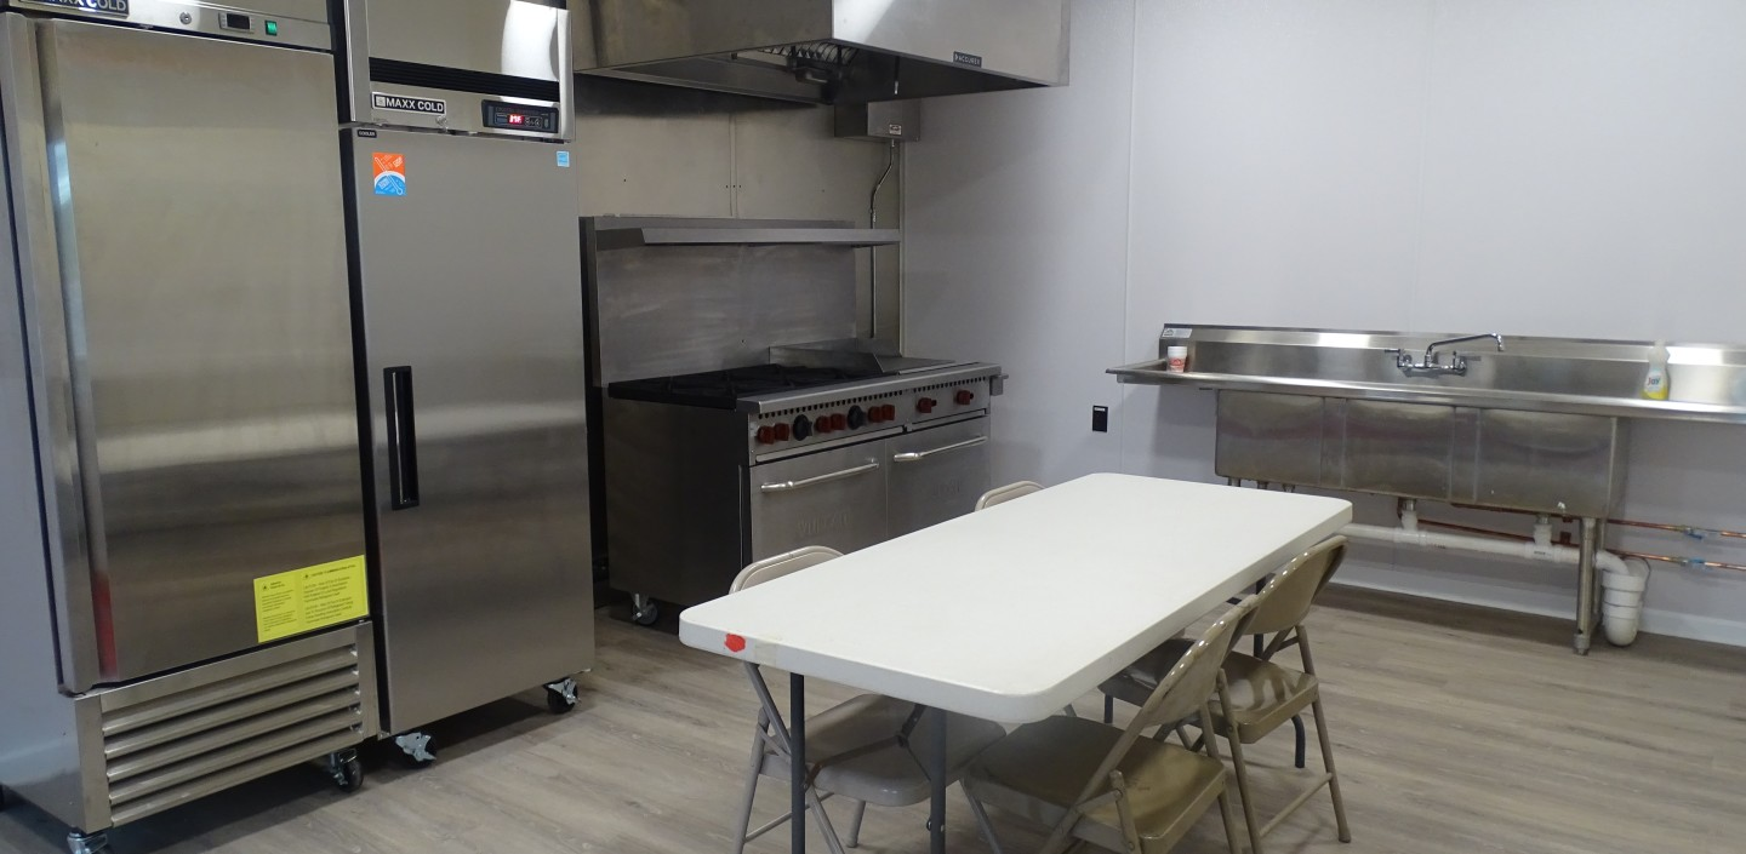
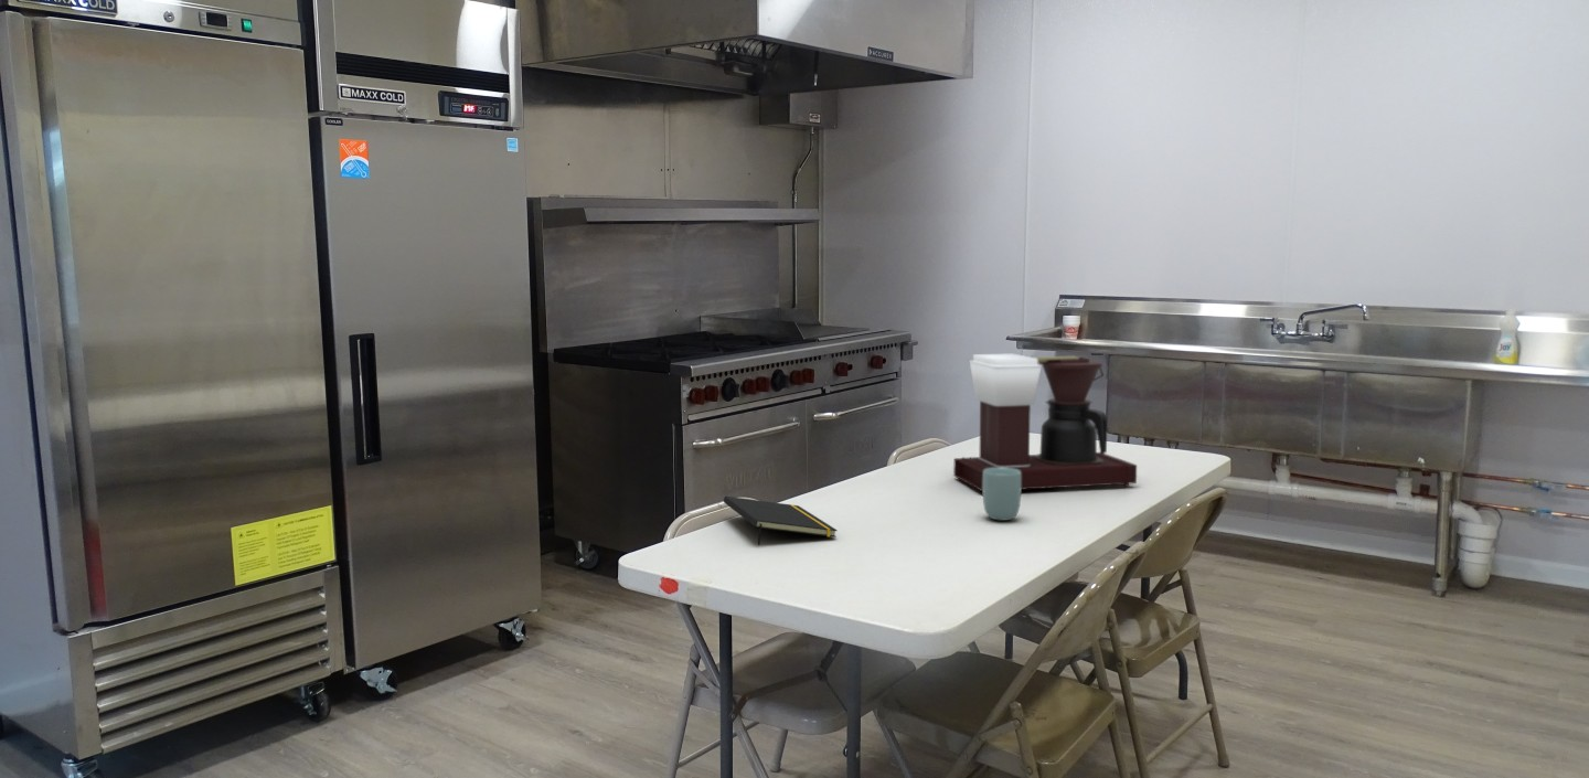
+ coffee maker (1046, 420)
+ notepad (778, 515)
+ cup (1001, 494)
